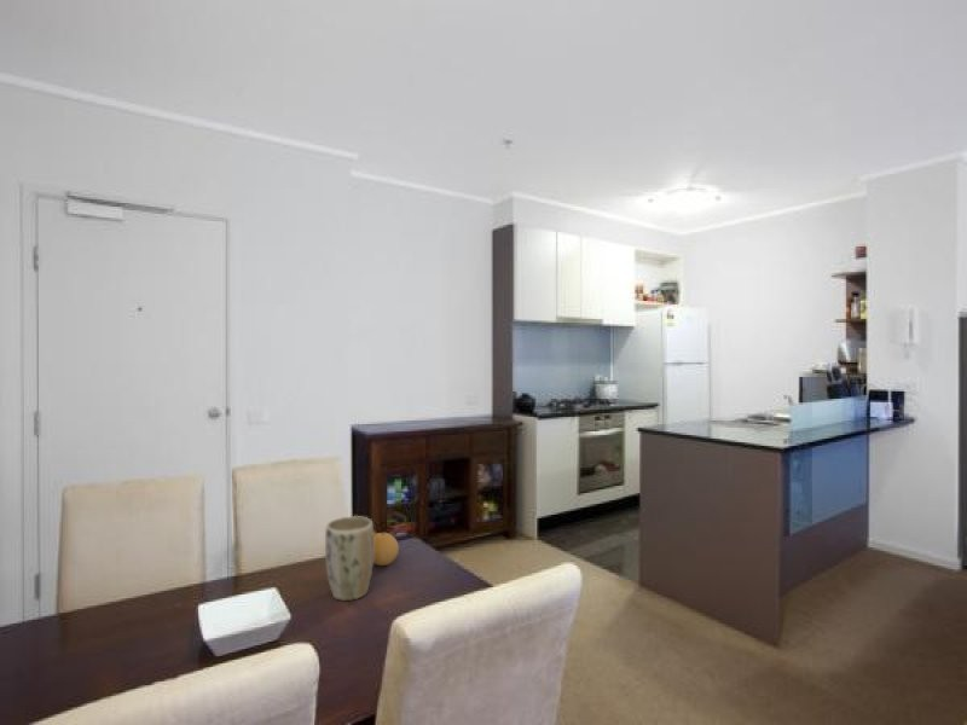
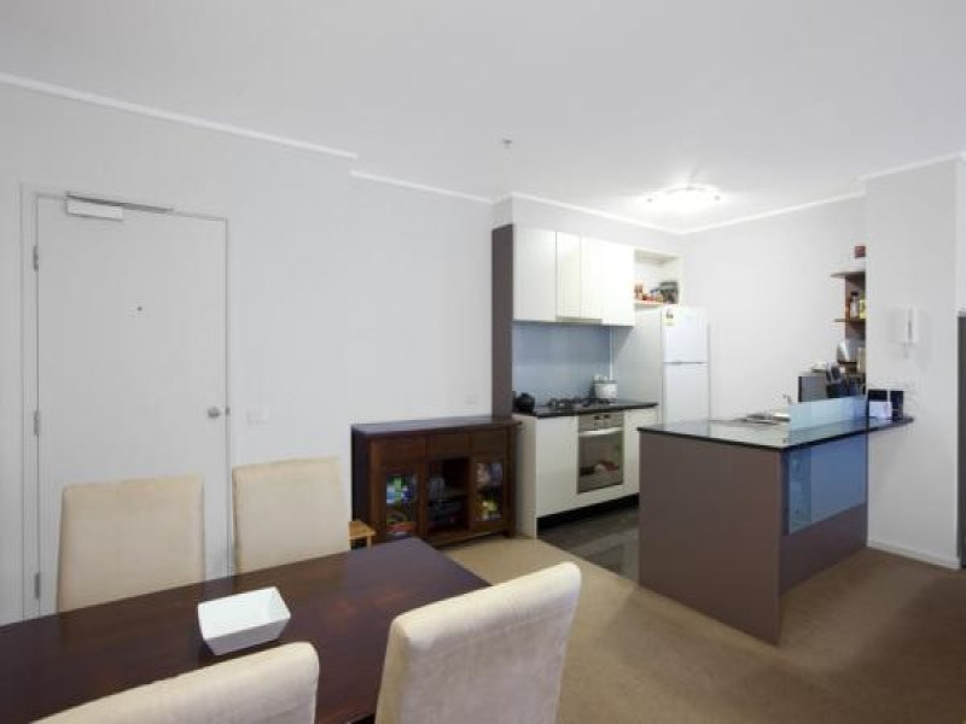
- plant pot (349, 557)
- fruit (382, 549)
